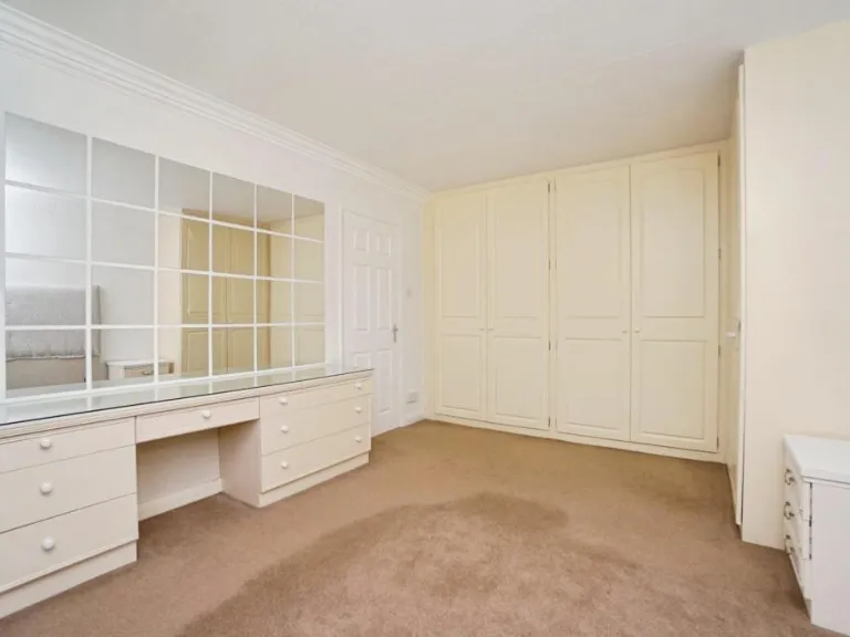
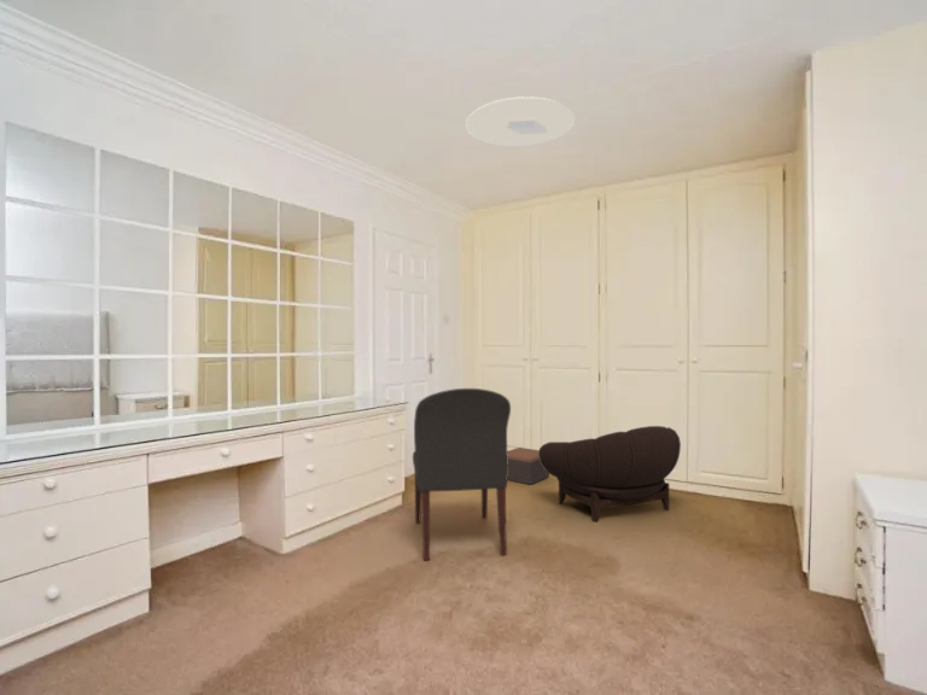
+ ceiling light (519, 119)
+ footstool (524, 465)
+ chair (457, 461)
+ armchair (623, 466)
